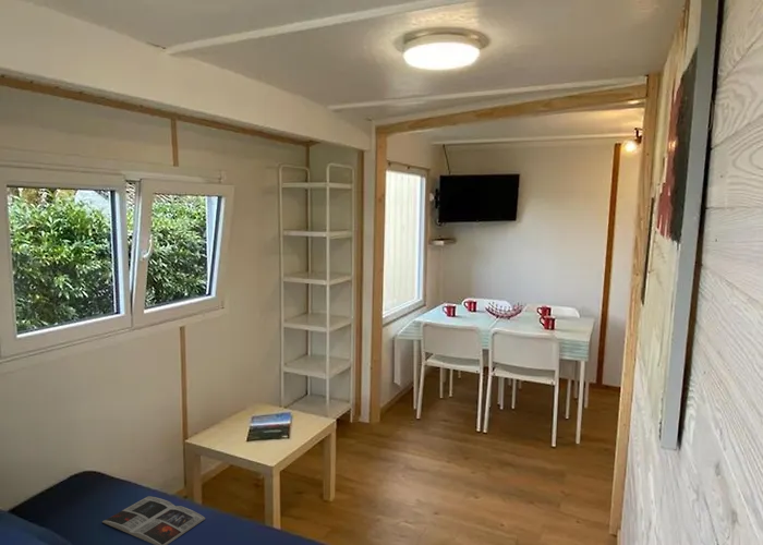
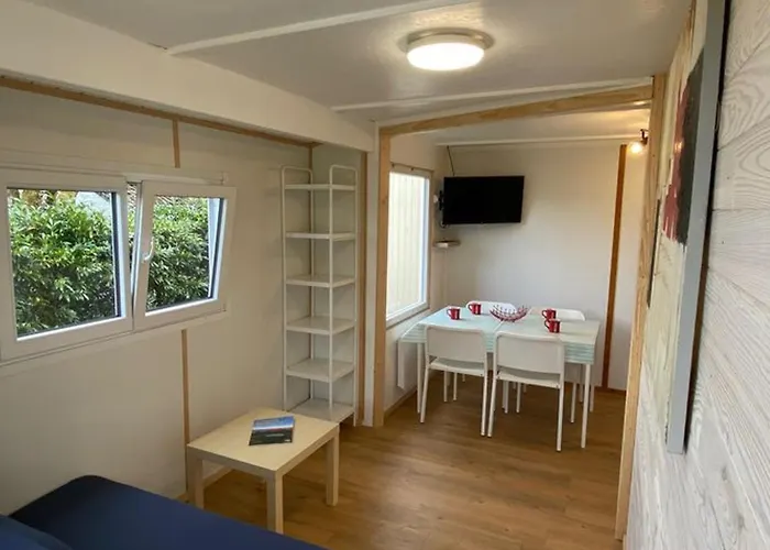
- magazine (154, 518)
